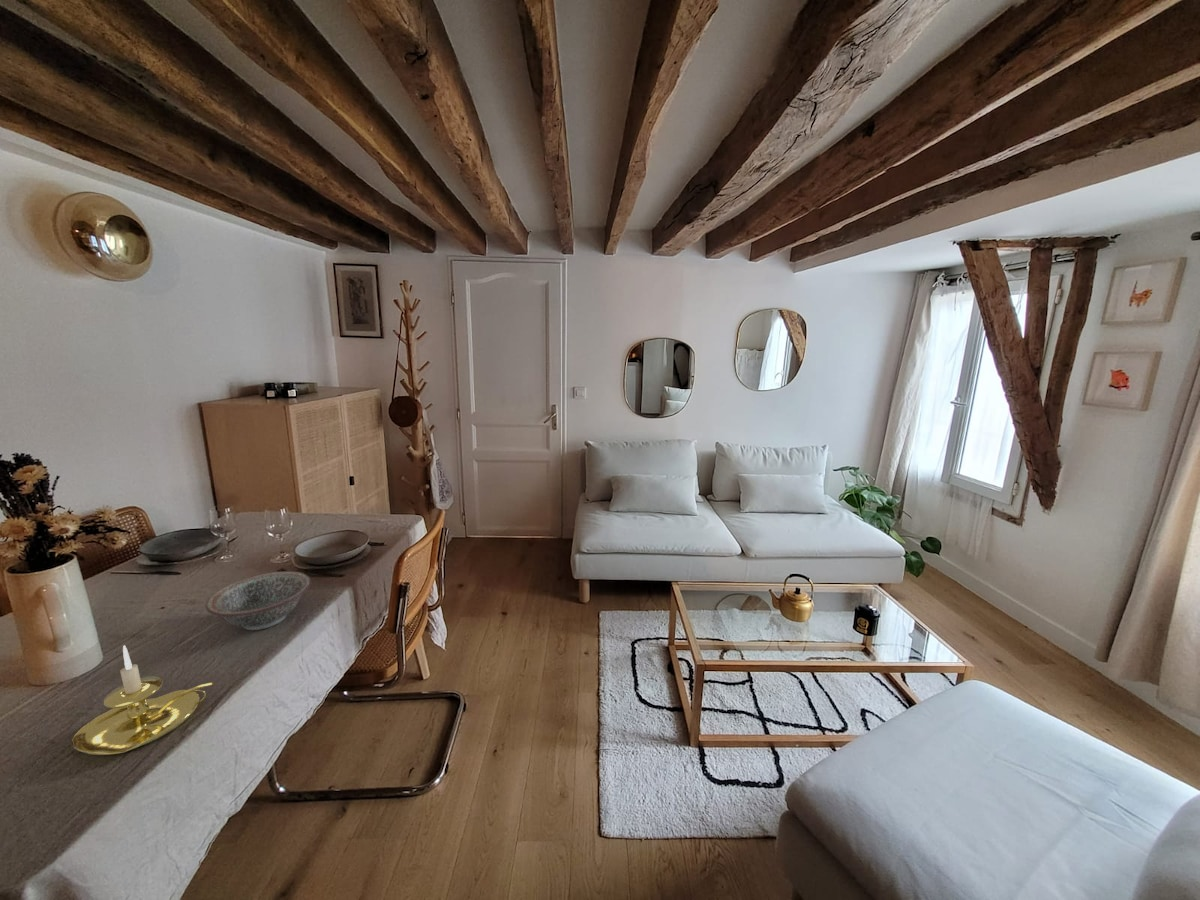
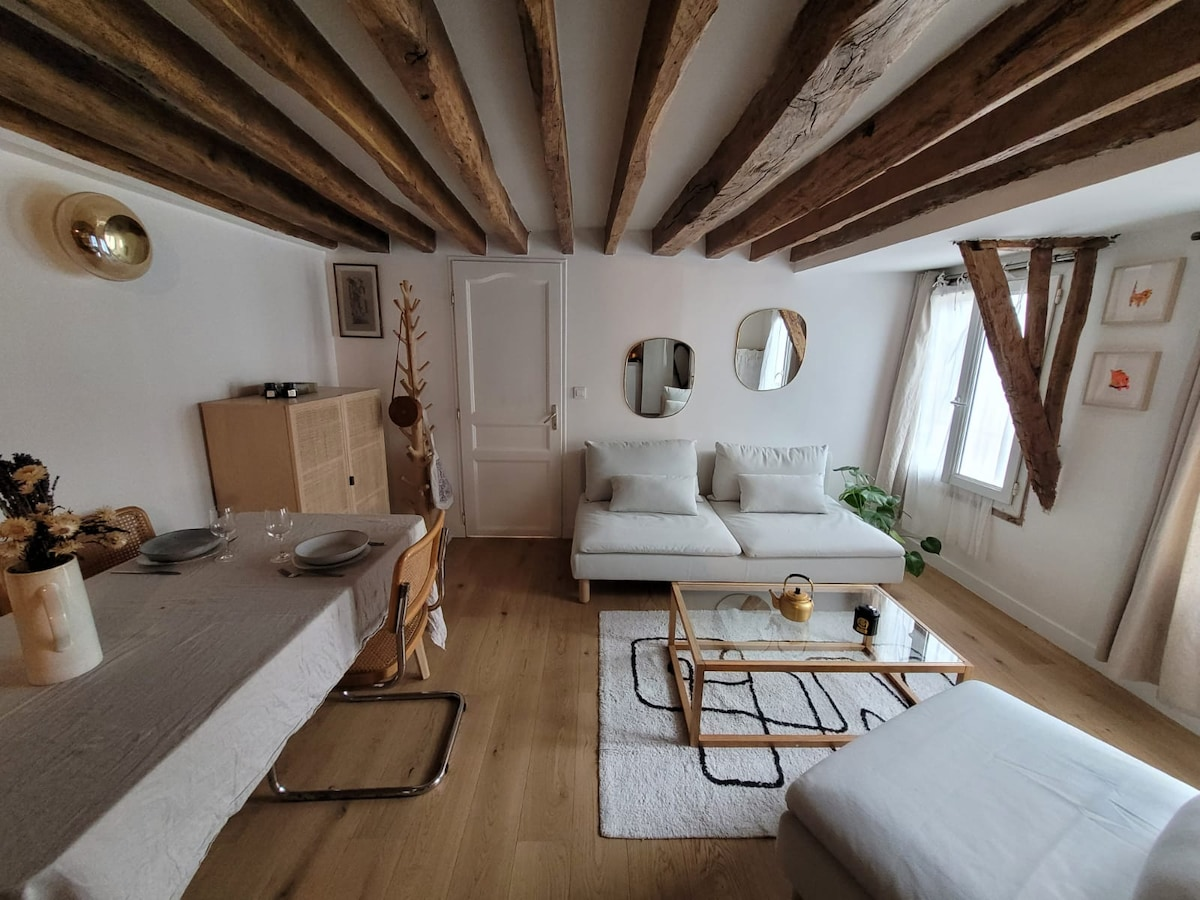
- candle holder (142, 684)
- decorative bowl (263, 605)
